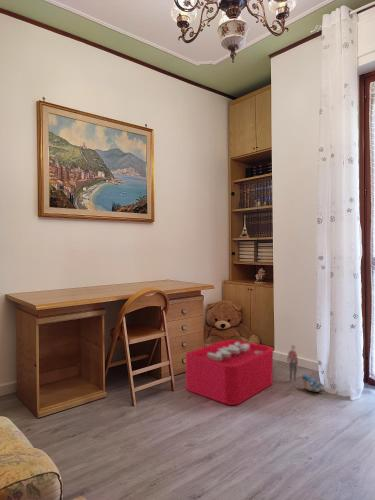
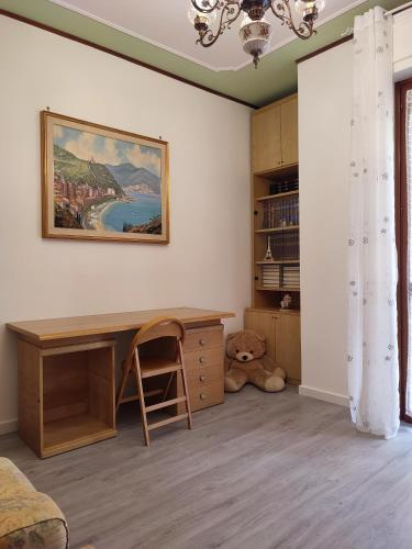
- storage bin (240, 366)
- plush toy (312, 383)
